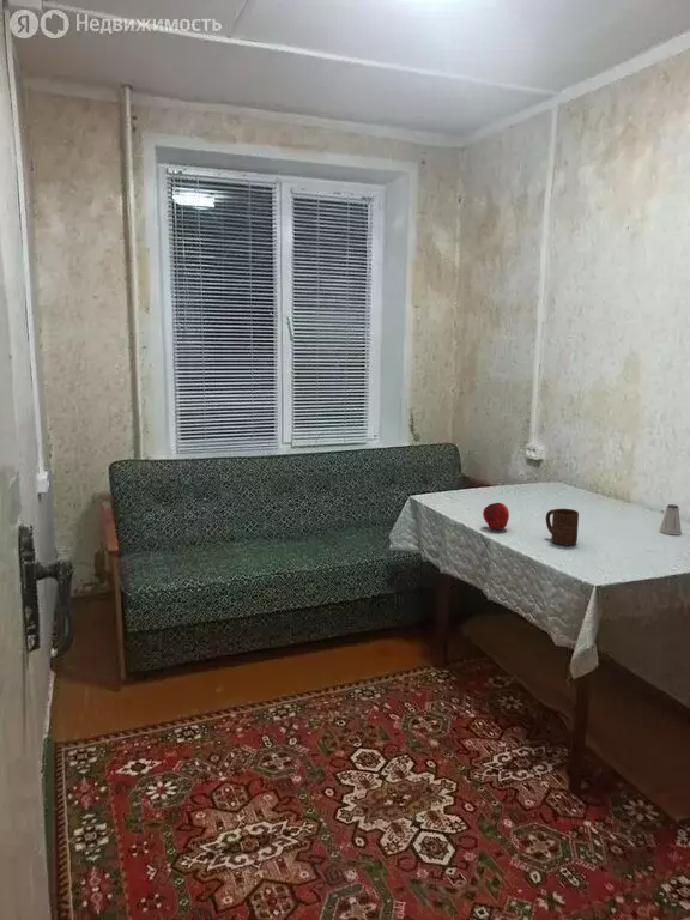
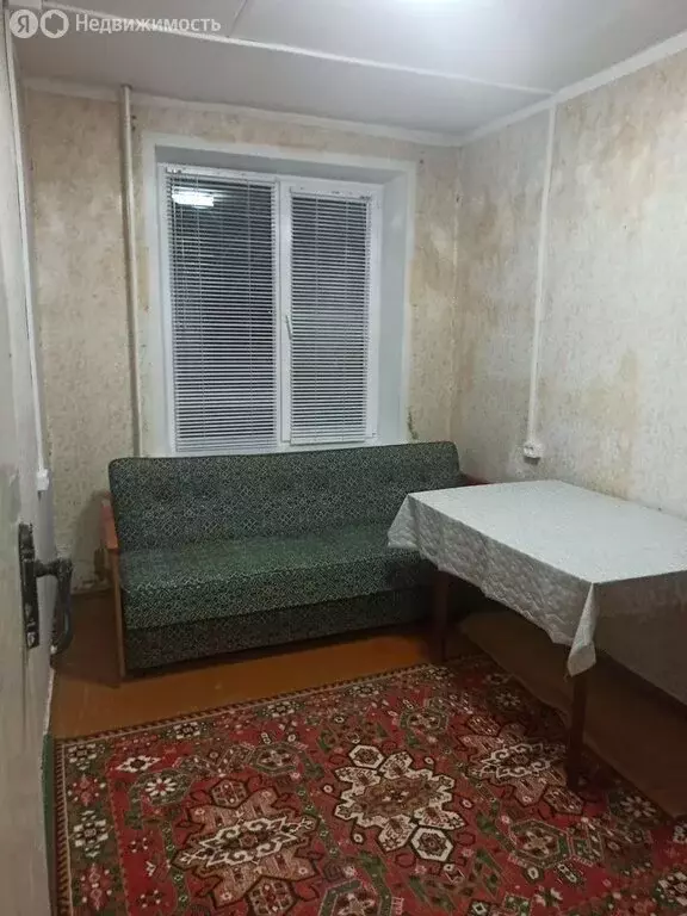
- cup (561, 526)
- saltshaker (671, 519)
- apple (496, 515)
